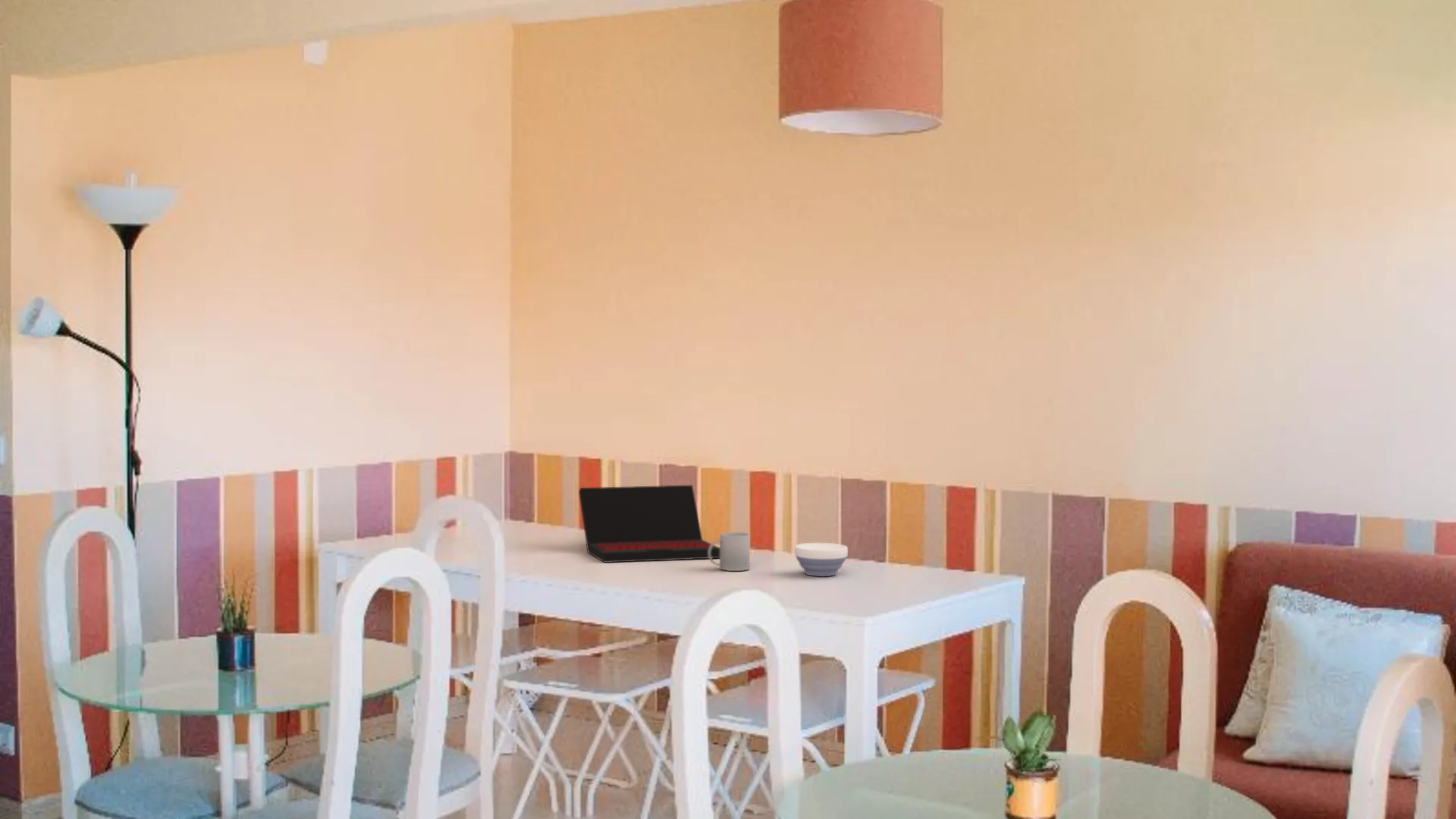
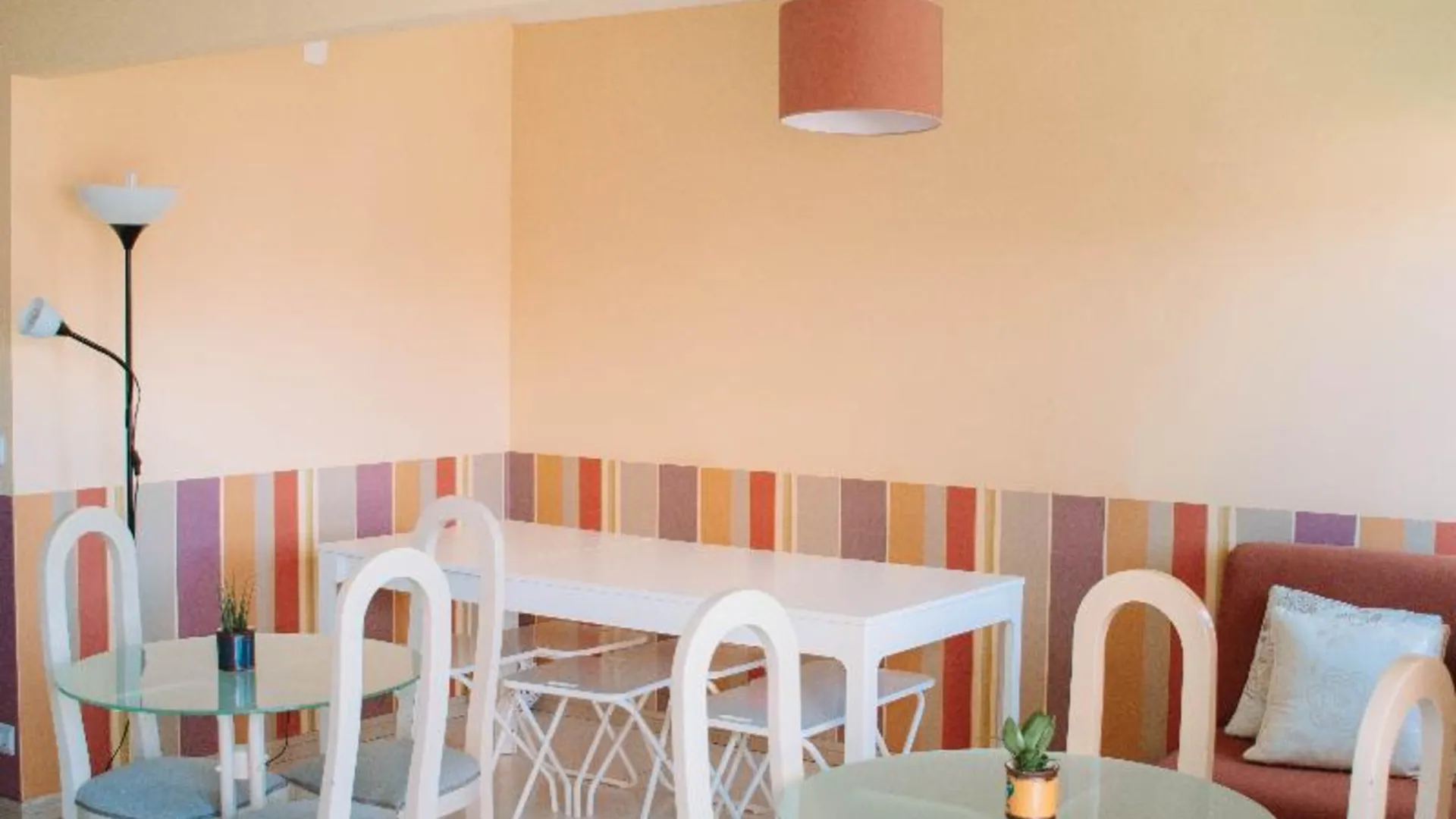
- laptop (648, 522)
- bowl (821, 560)
- mug (728, 551)
